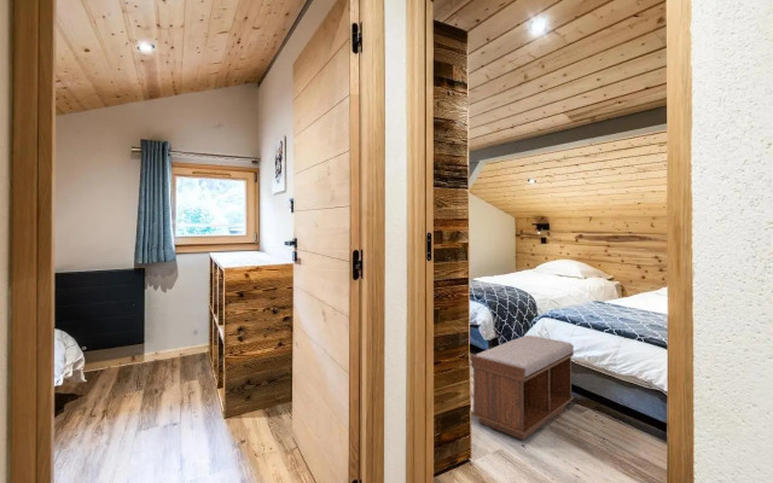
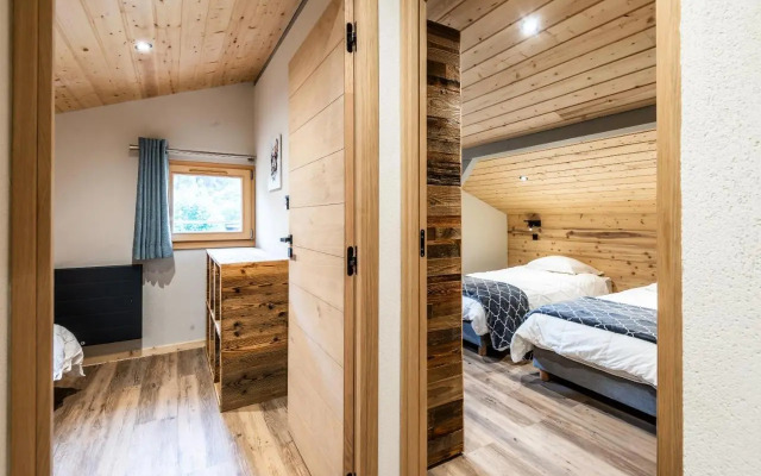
- bench (525, 380)
